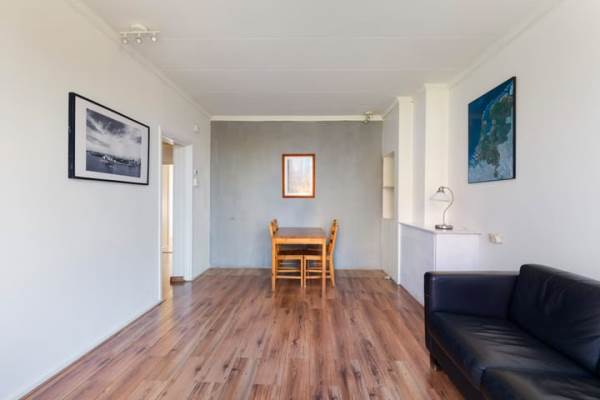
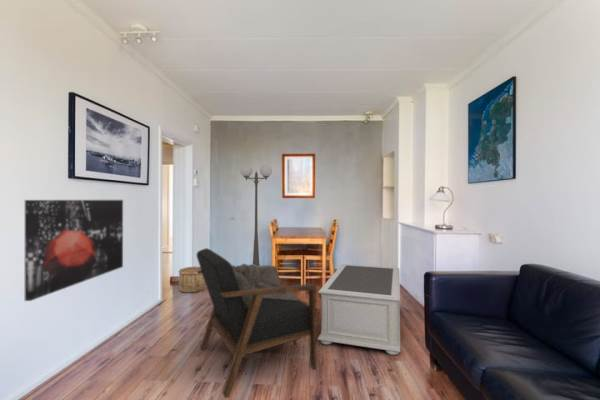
+ floor lamp (256, 217)
+ wooden bucket (192, 279)
+ coffee table (364, 300)
+ wall art (83, 240)
+ armchair (254, 300)
